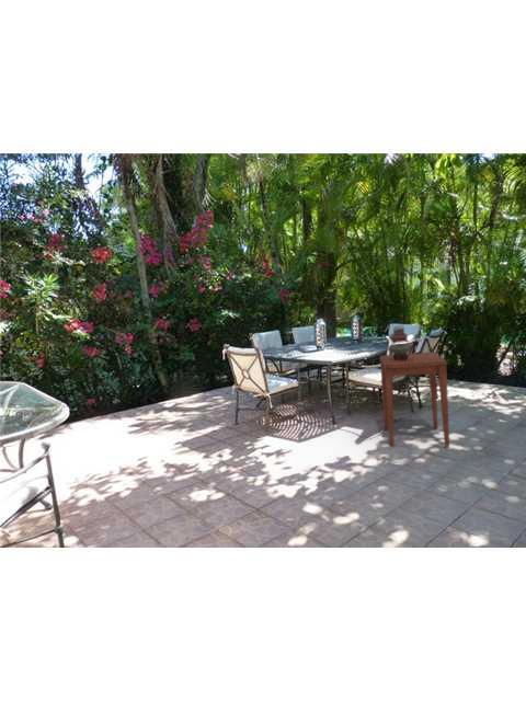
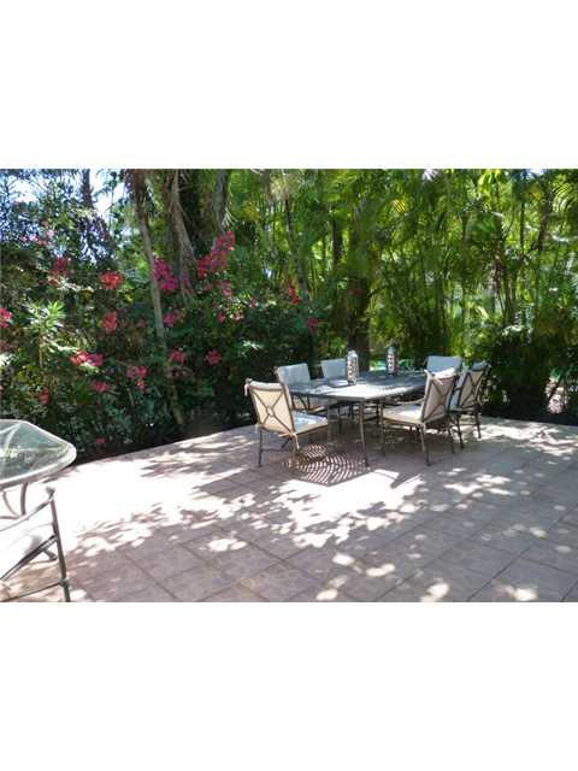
- lantern (399, 342)
- side table (431, 398)
